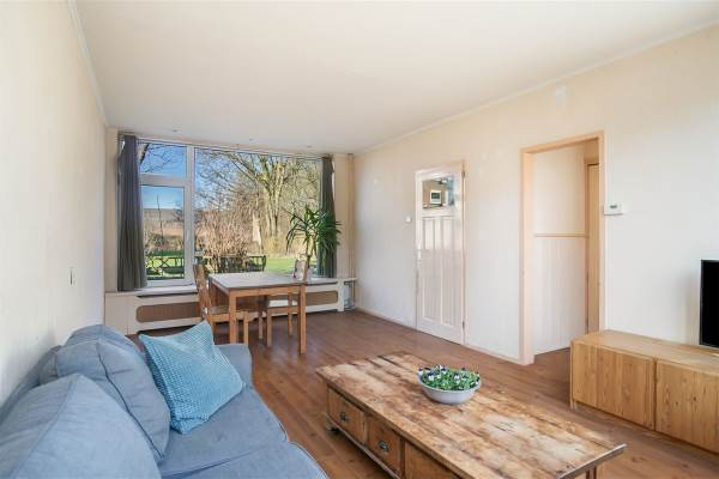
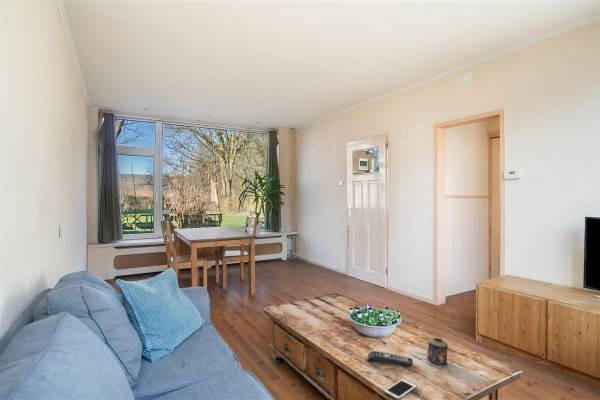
+ candle (437, 351)
+ remote control (389, 358)
+ cell phone (400, 389)
